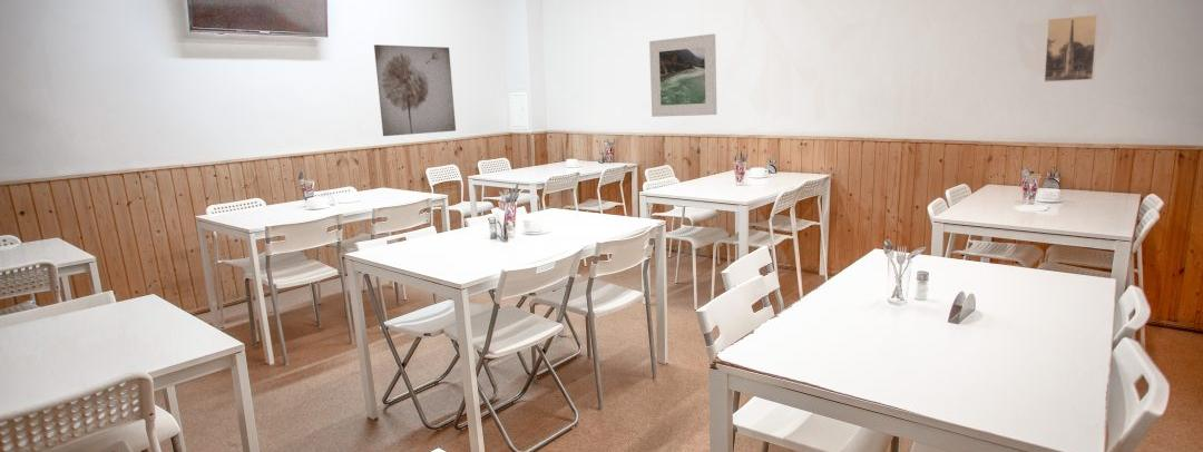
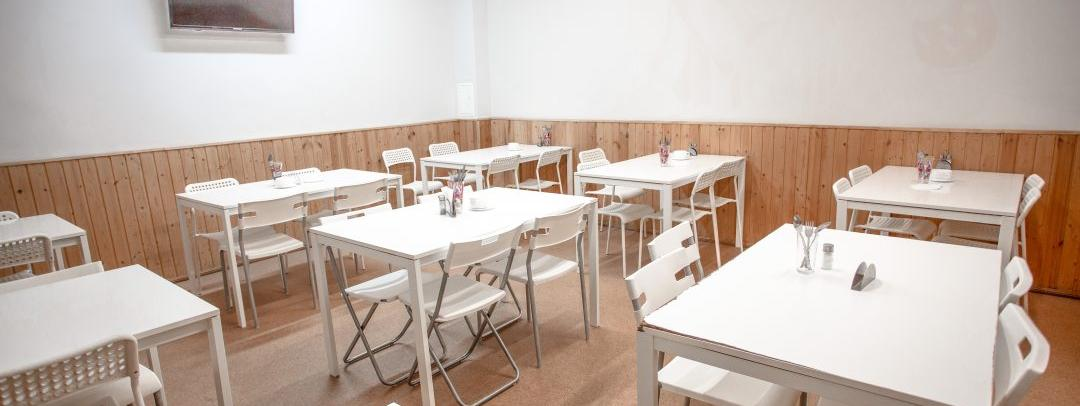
- wall art (417, 90)
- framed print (682, 77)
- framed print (1070, 49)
